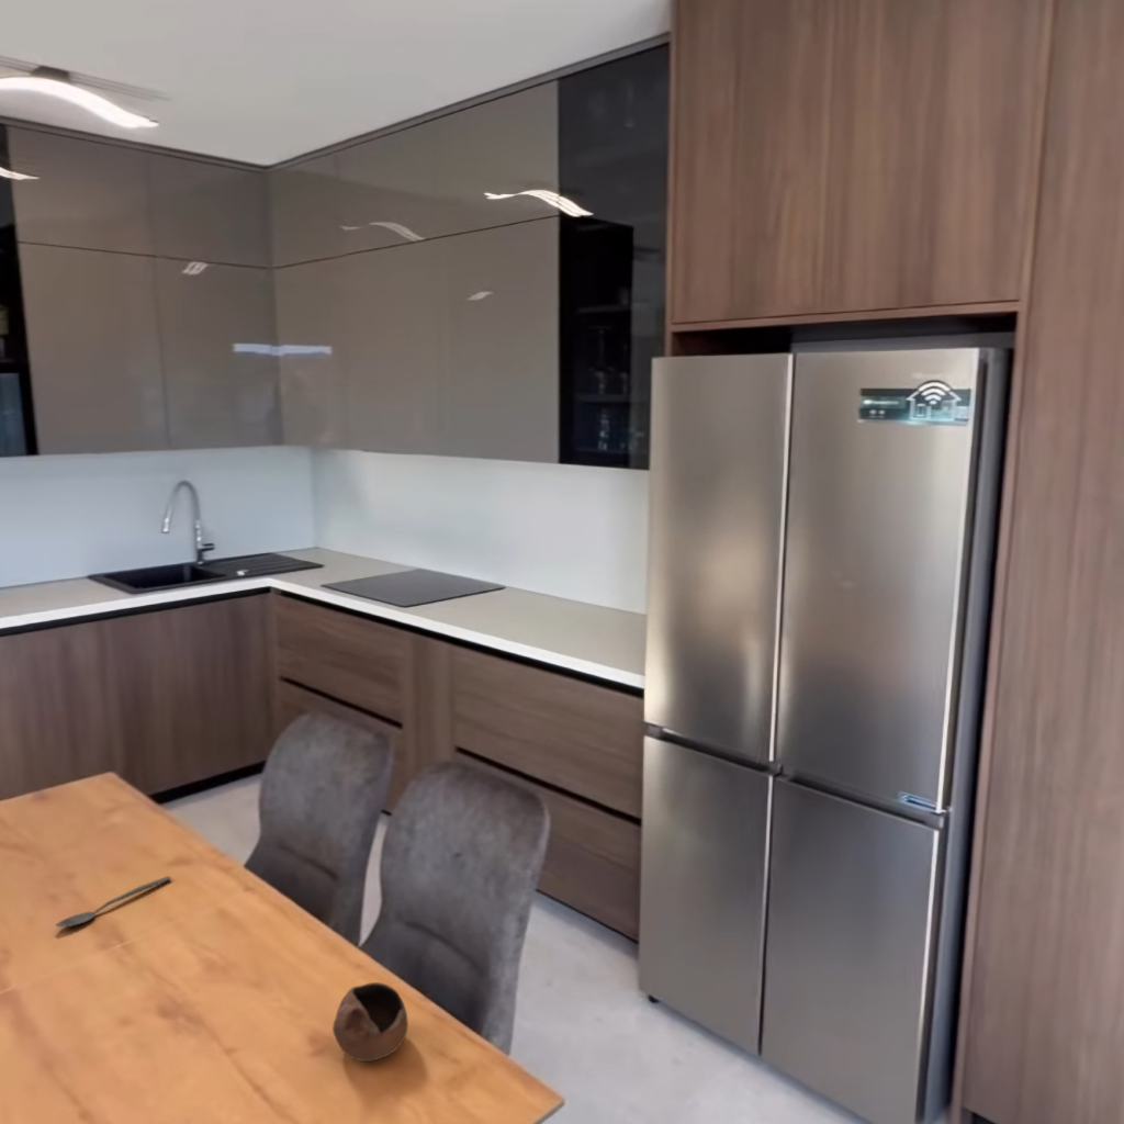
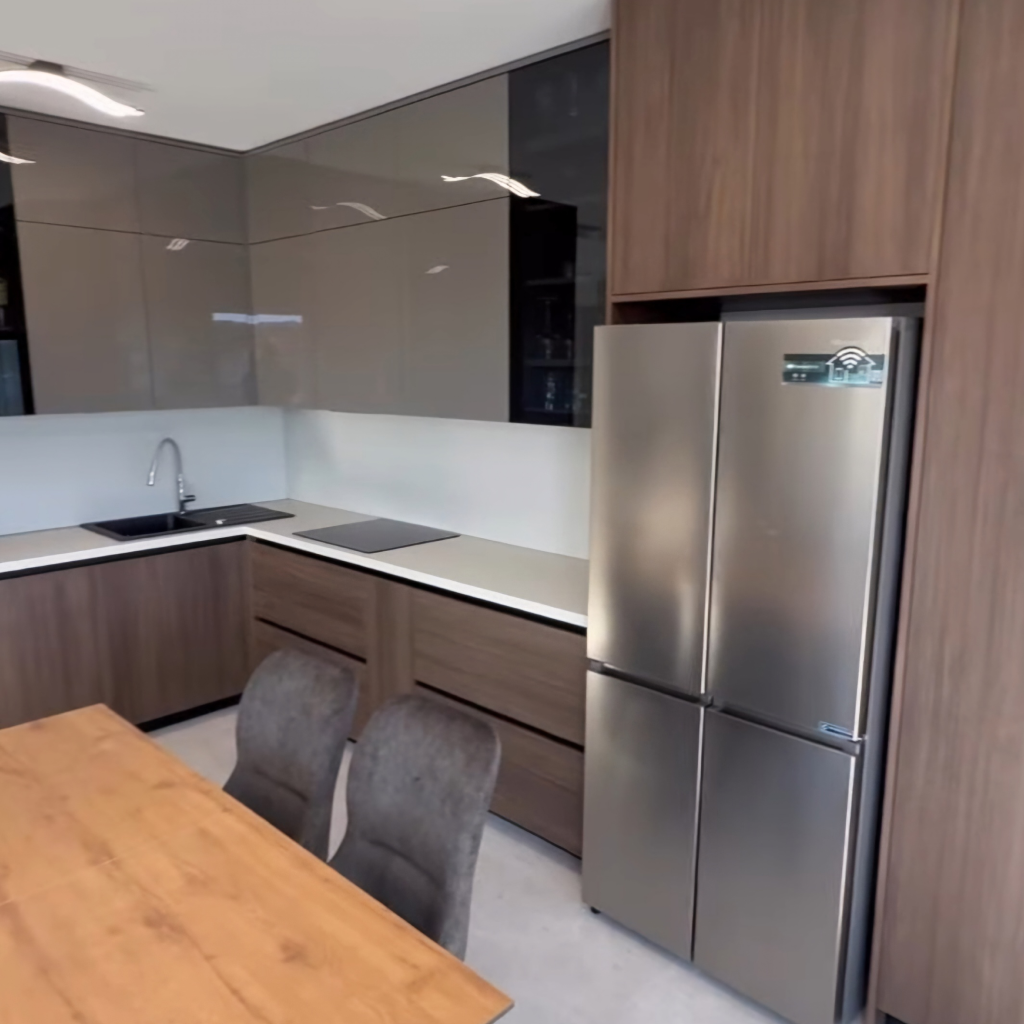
- cup (362, 1016)
- spoon (116, 900)
